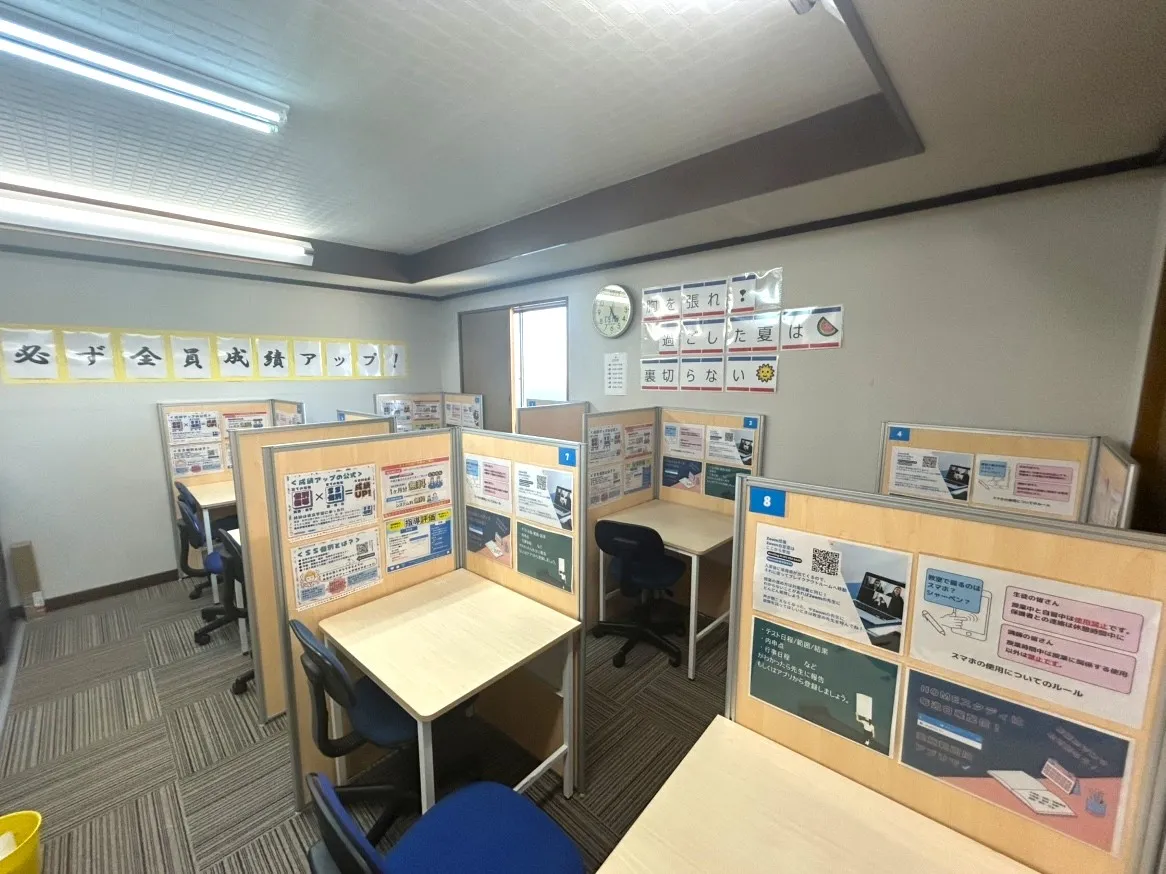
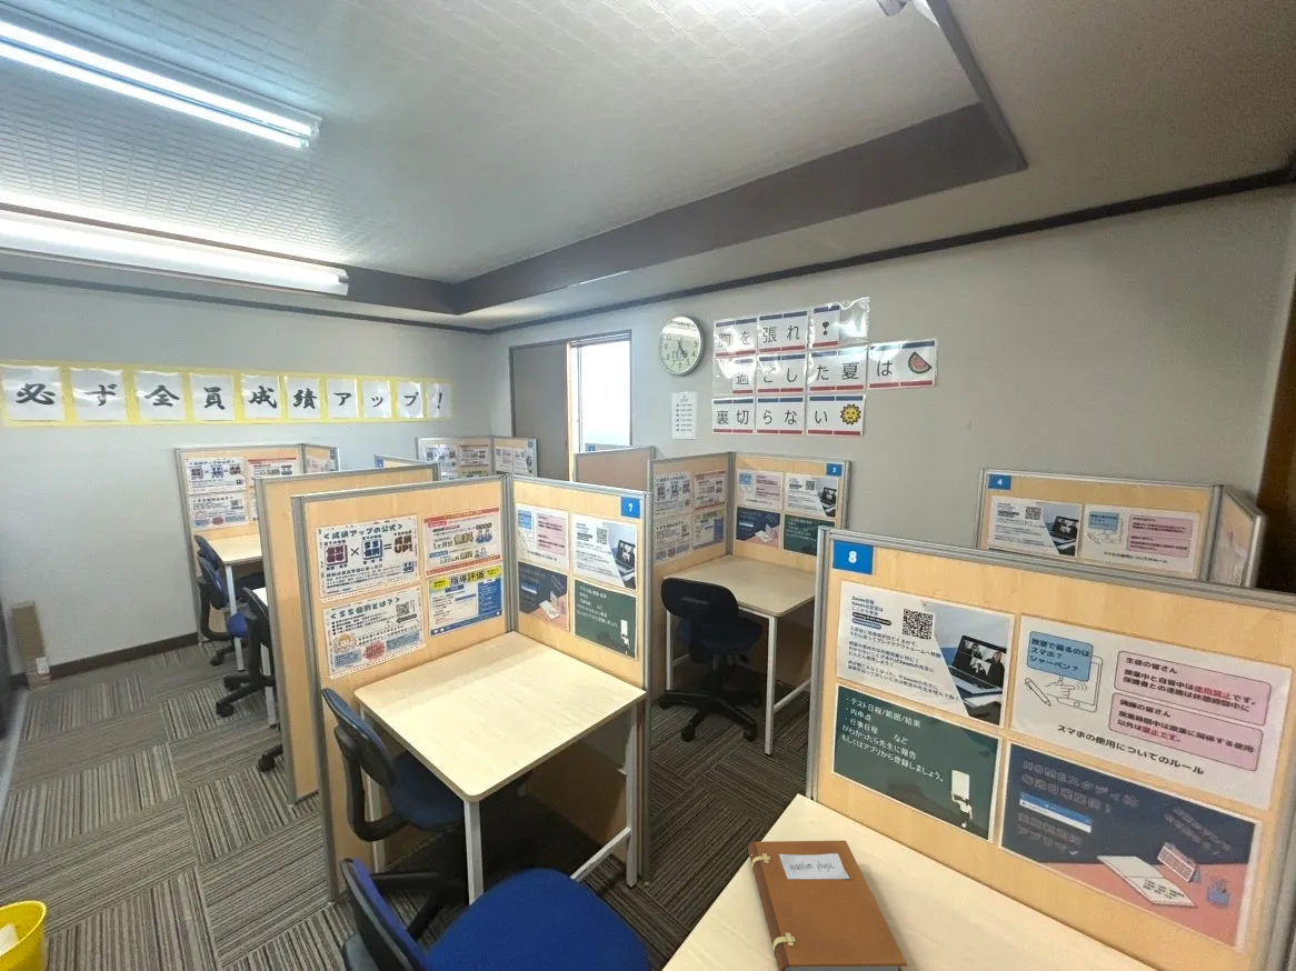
+ notebook (815, 899)
